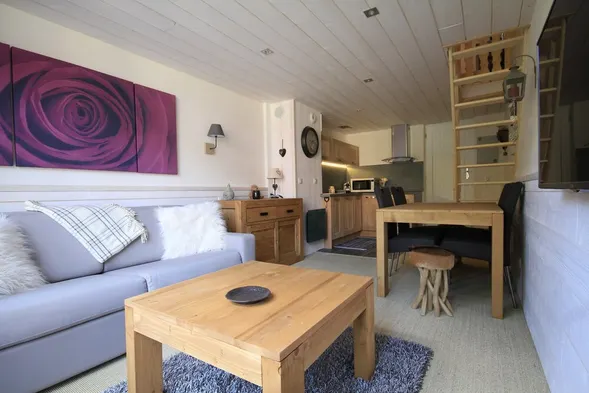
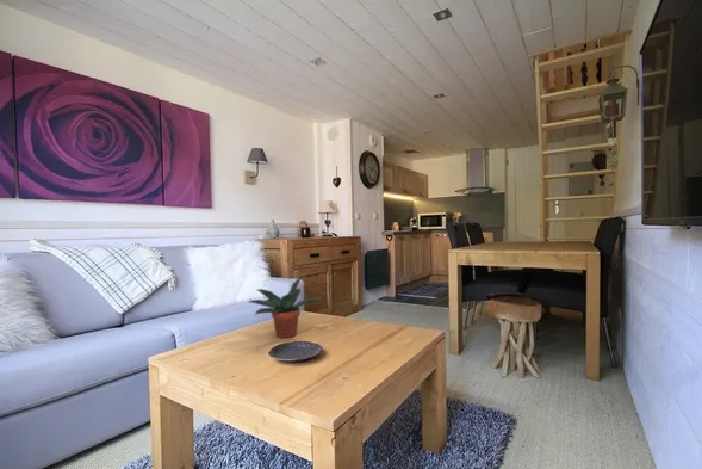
+ potted plant (284, 306)
